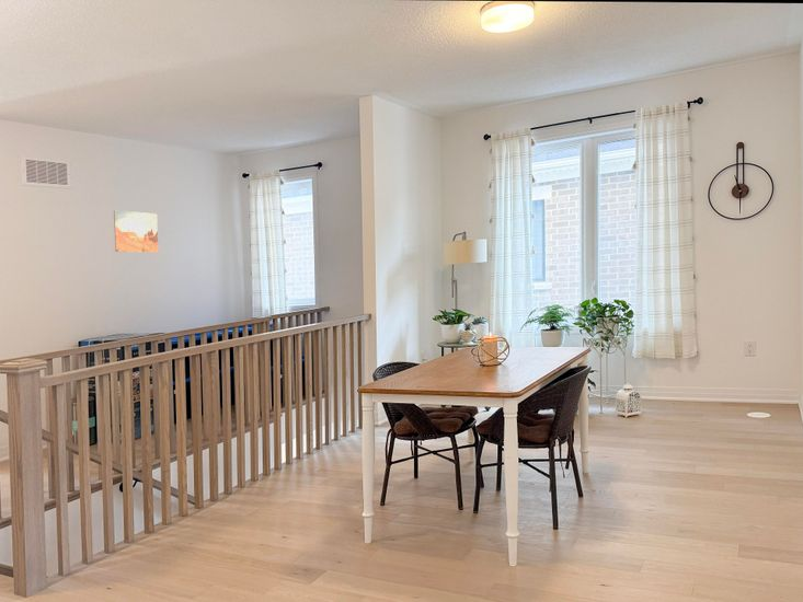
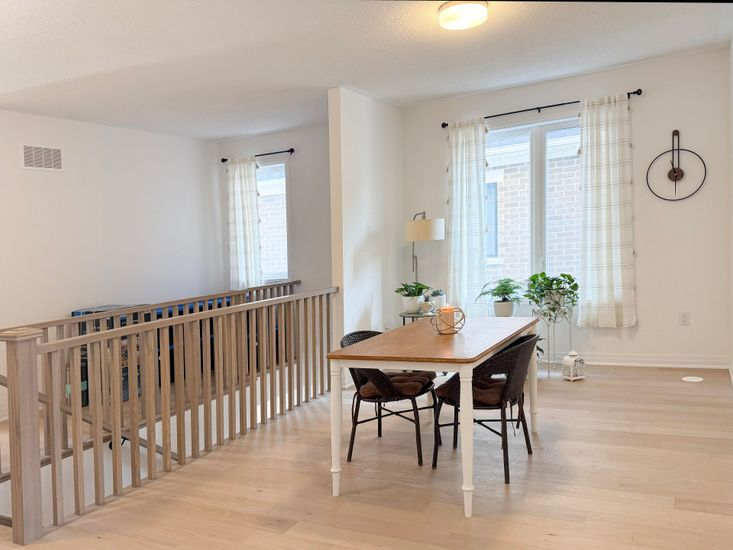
- wall art (136, 232)
